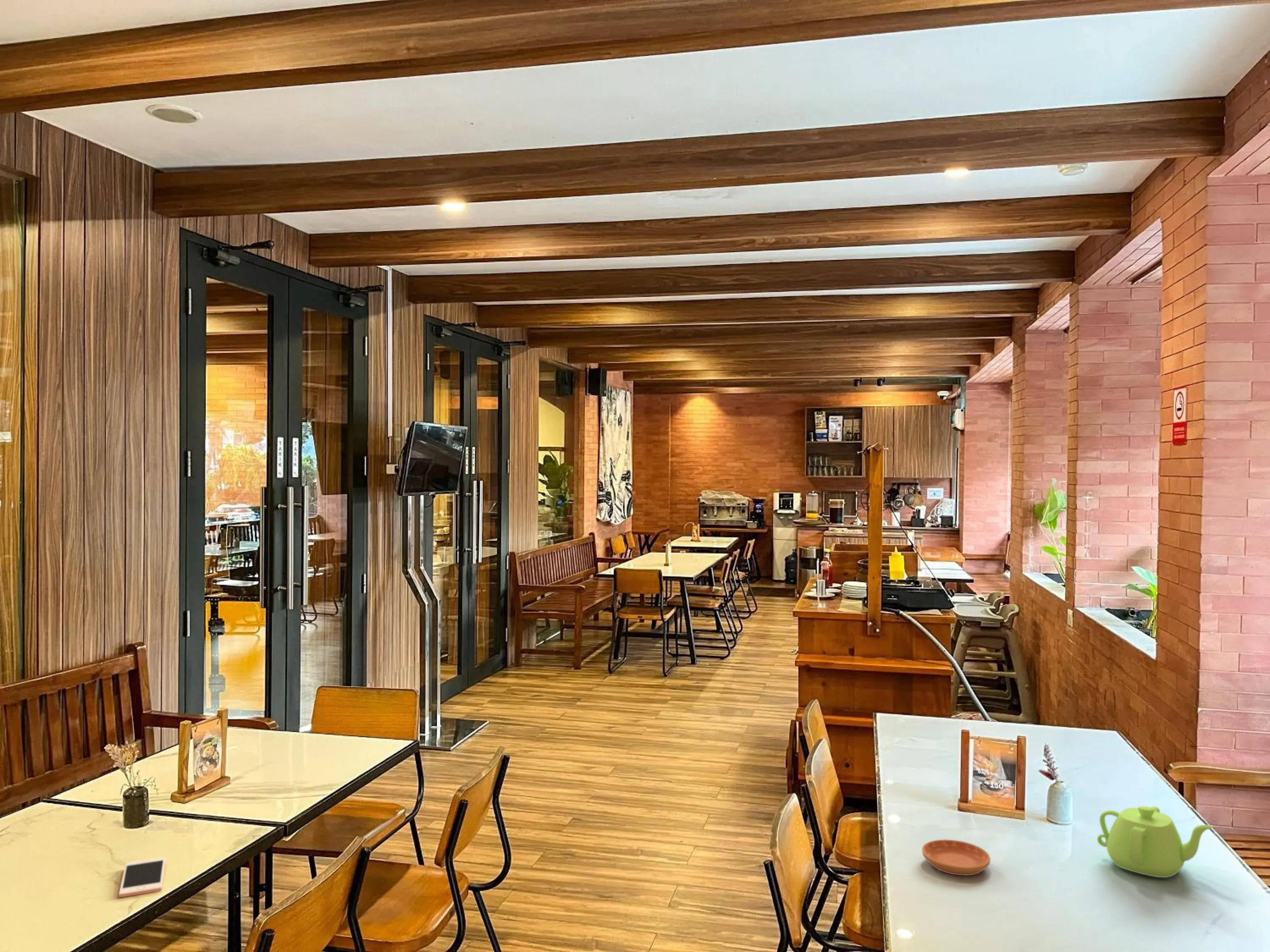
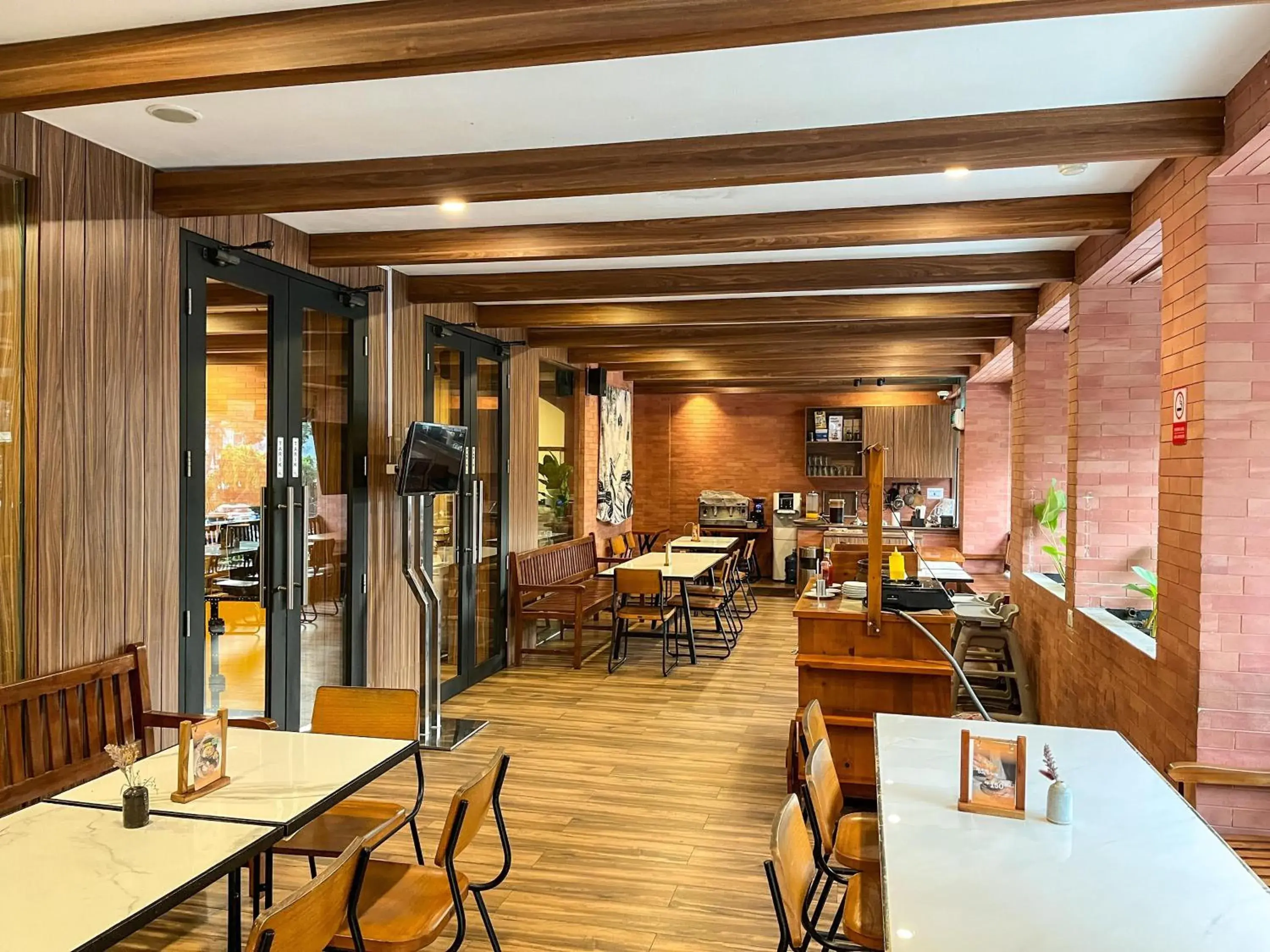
- cell phone (143, 876)
- saucer (955, 858)
- teapot (1153, 839)
